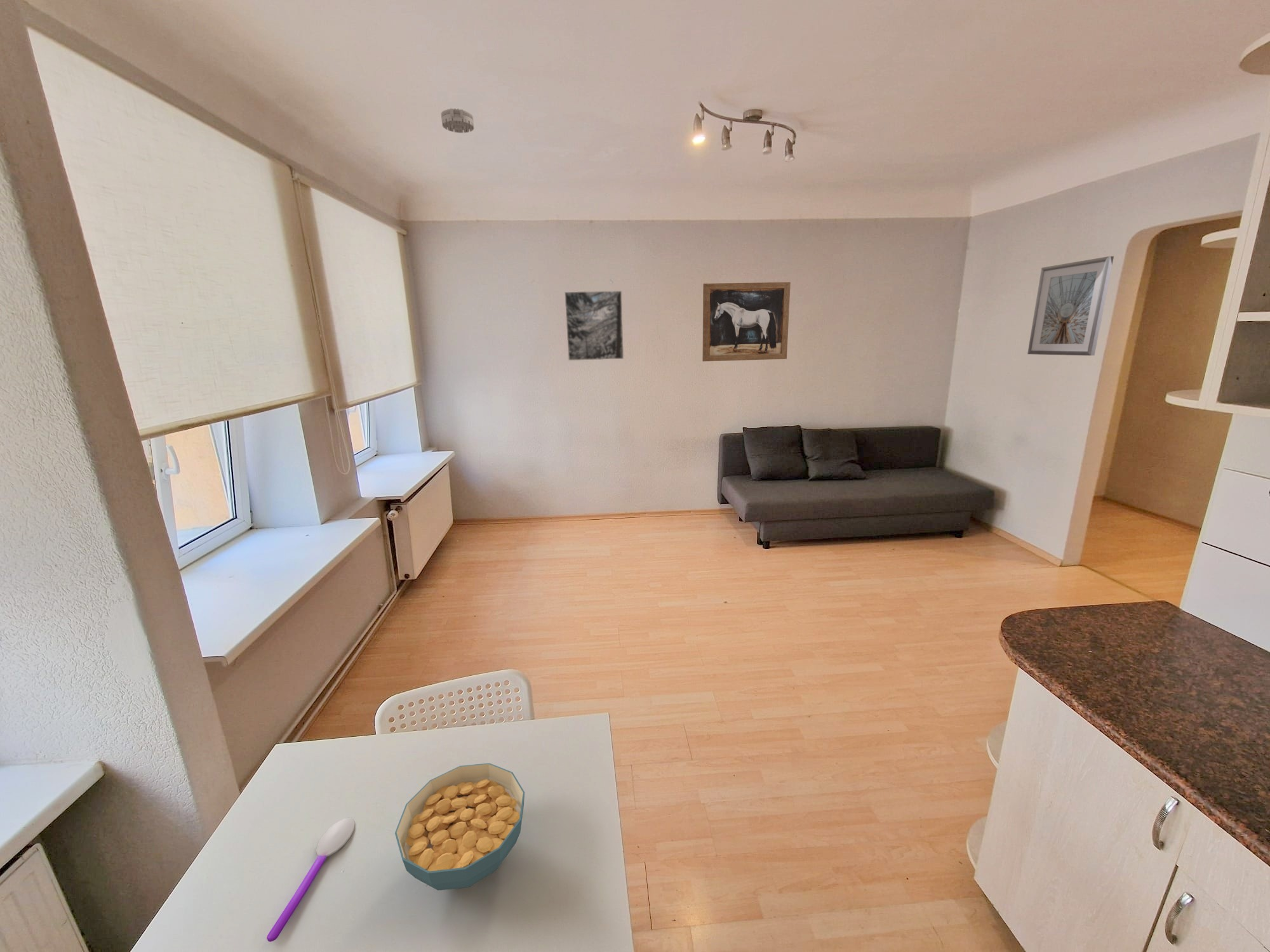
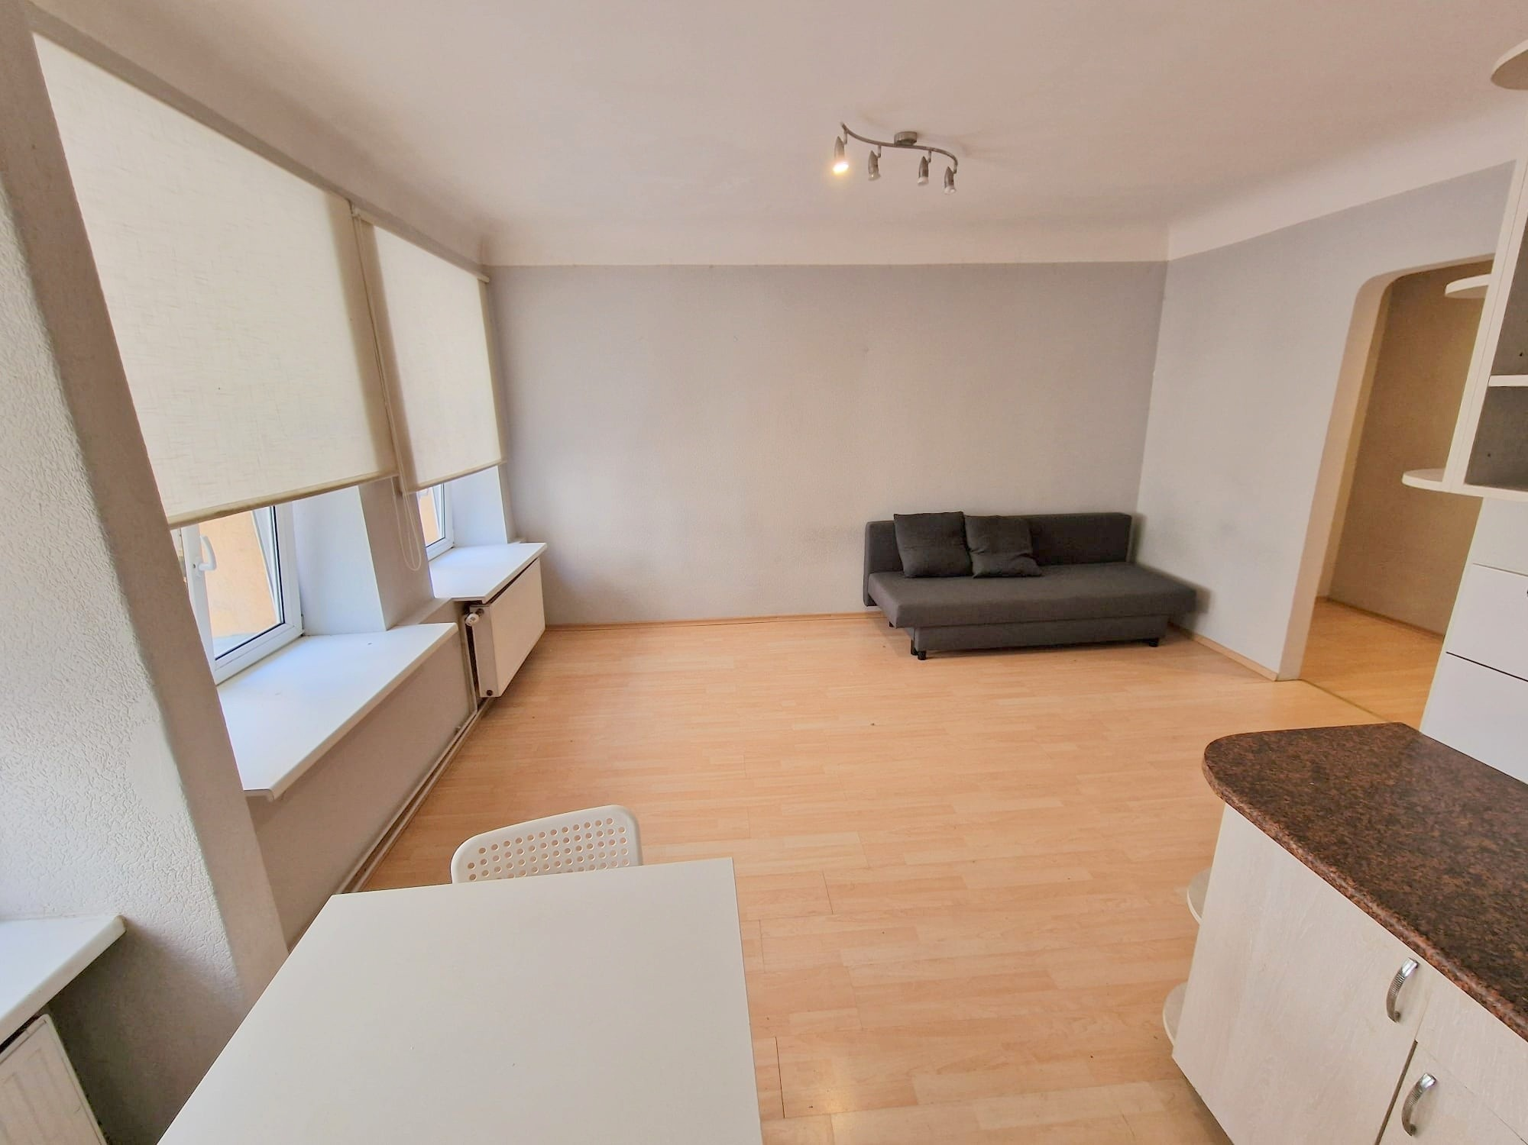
- spoon (314, 870)
- picture frame (1066, 309)
- cereal bowl (465, 835)
- wall art (745, 322)
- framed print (594, 326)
- smoke detector (457, 120)
